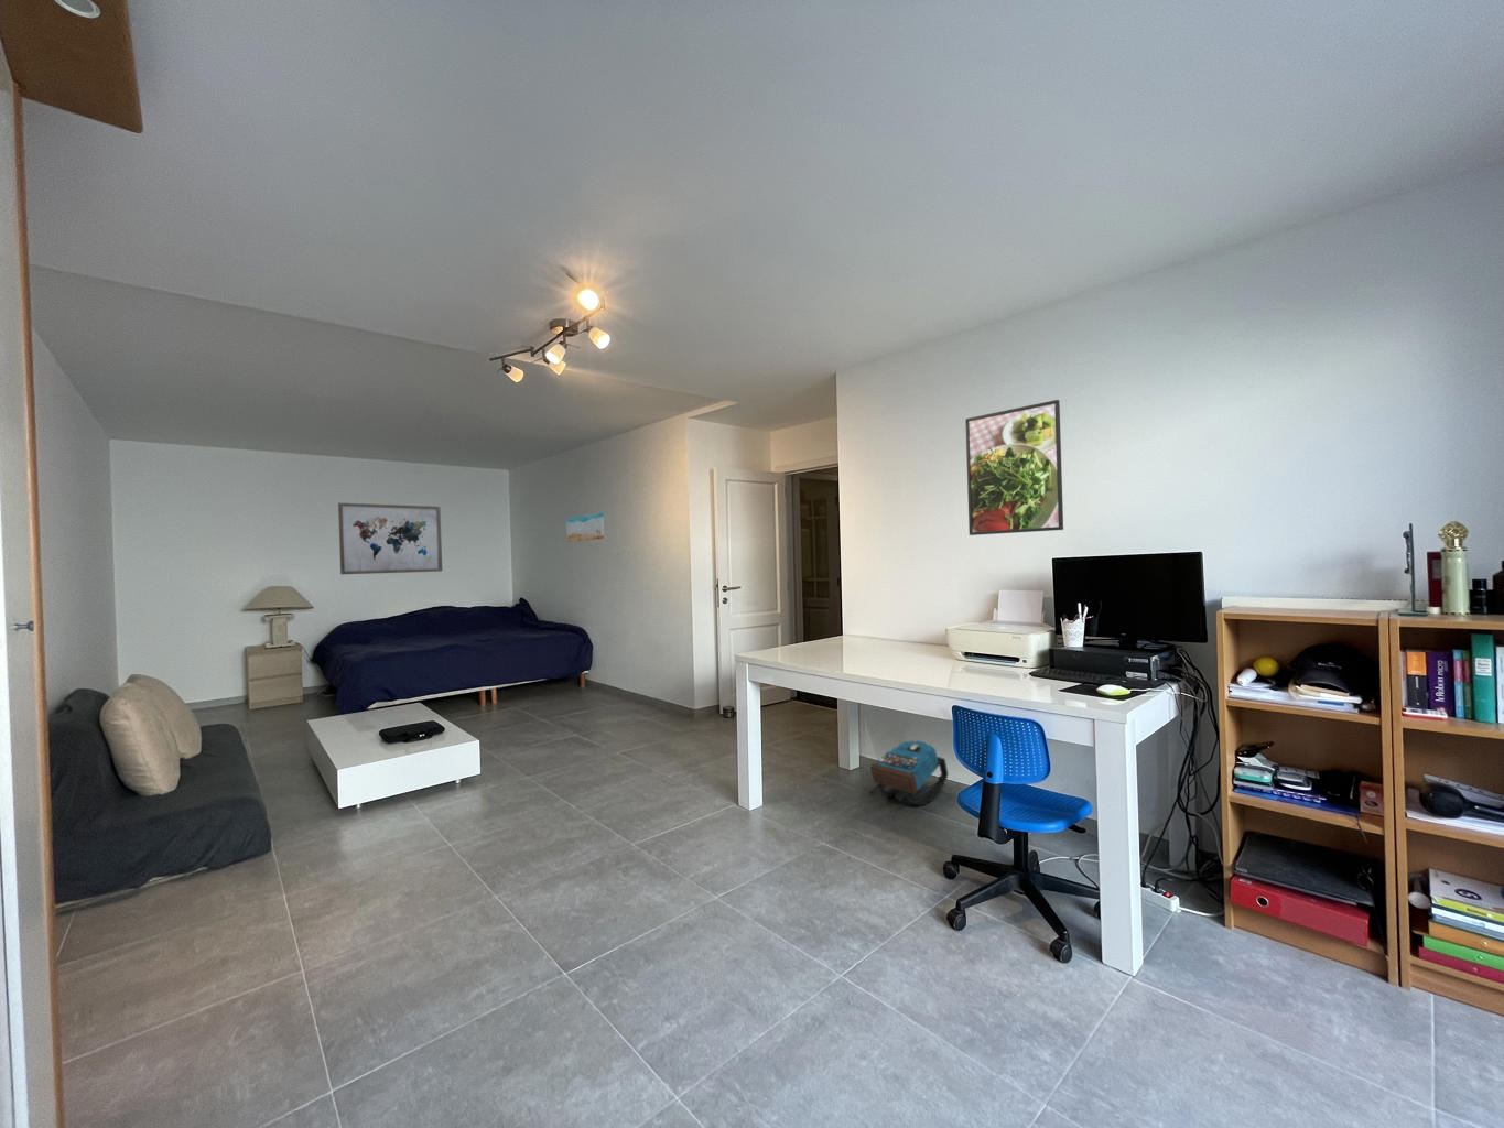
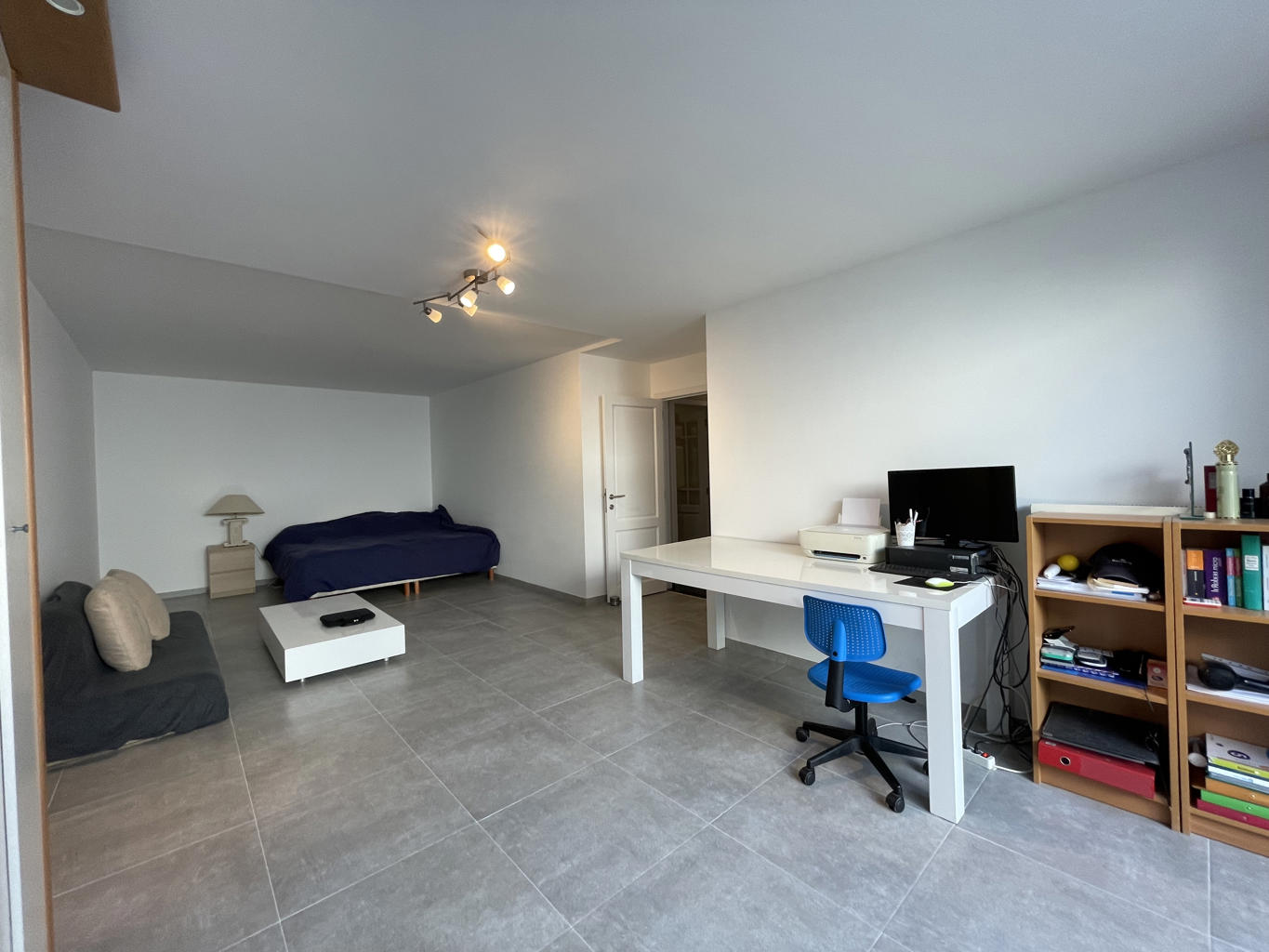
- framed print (1011, 470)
- wall art (585, 527)
- wall art (392, 539)
- backpack (907, 773)
